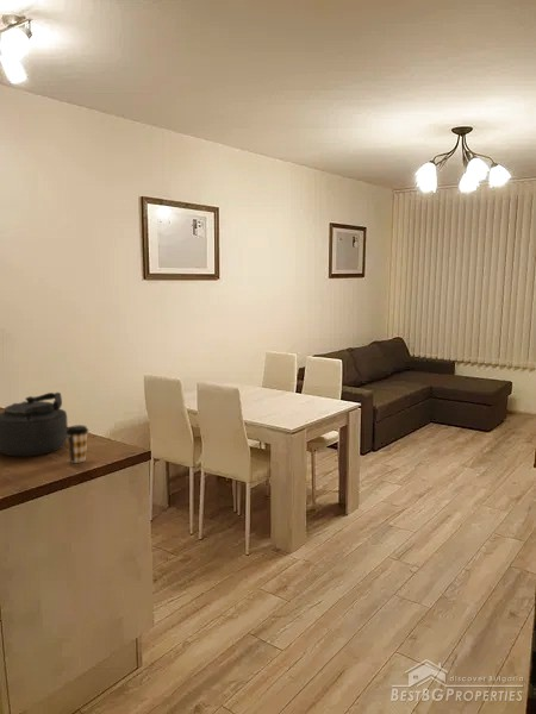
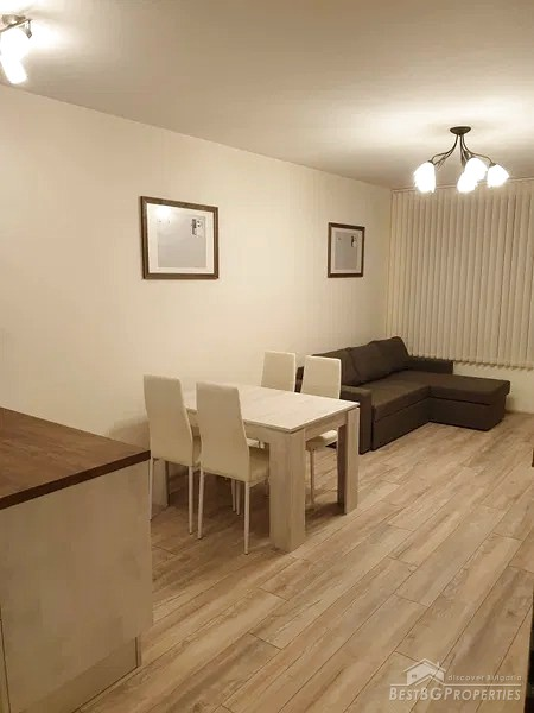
- kettle (32, 421)
- coffee cup (77, 444)
